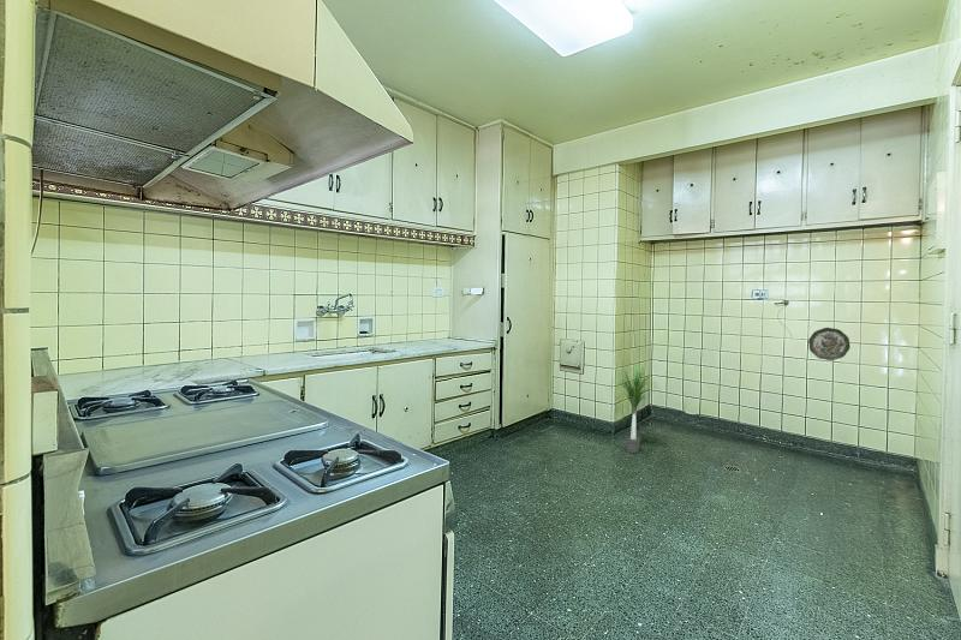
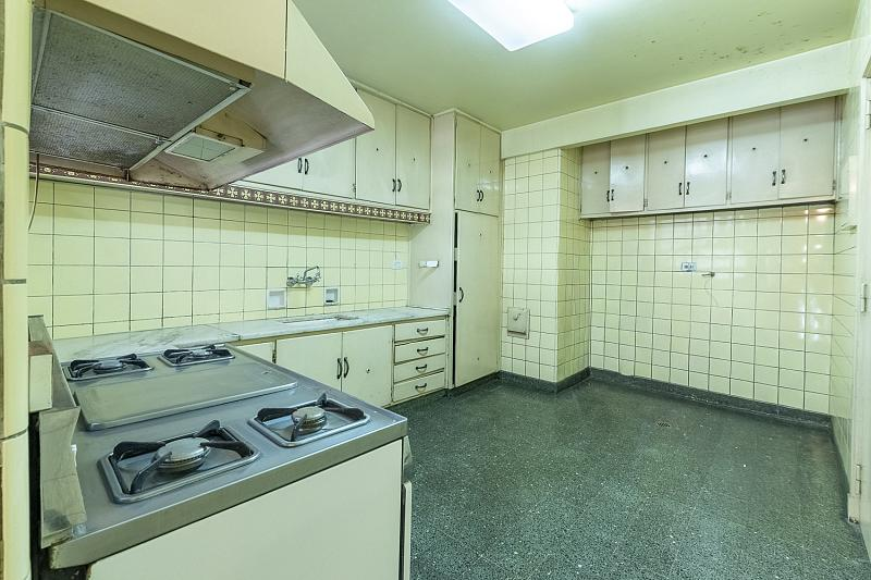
- decorative plate (829, 343)
- potted plant (633, 405)
